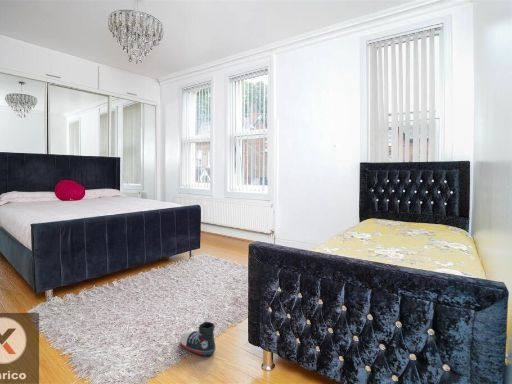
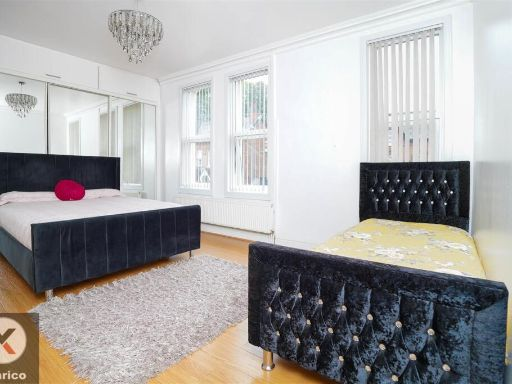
- shoe (197, 334)
